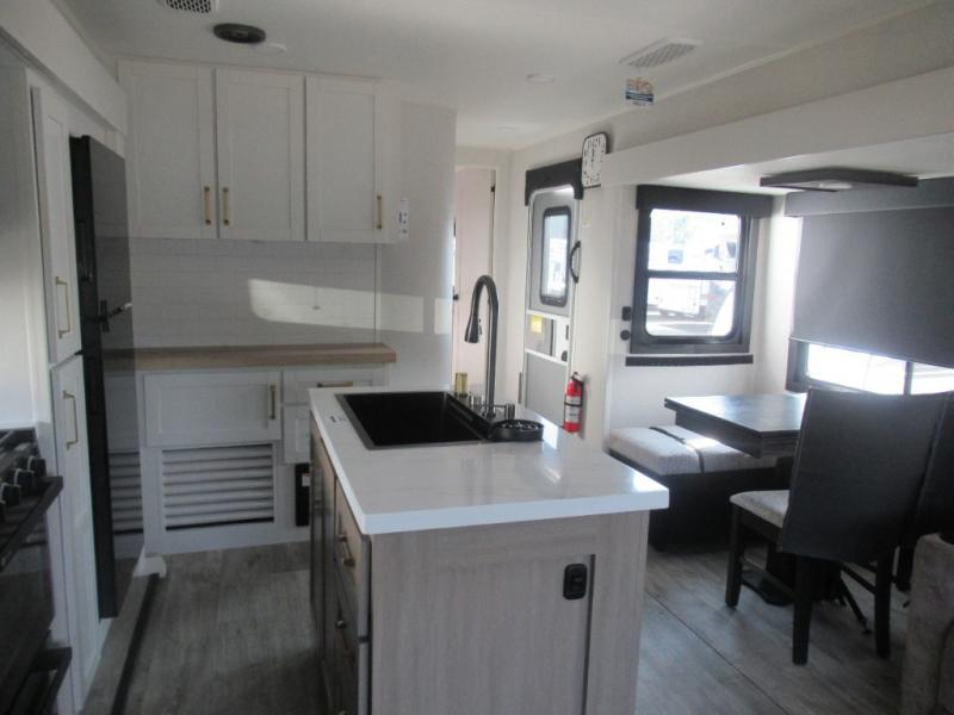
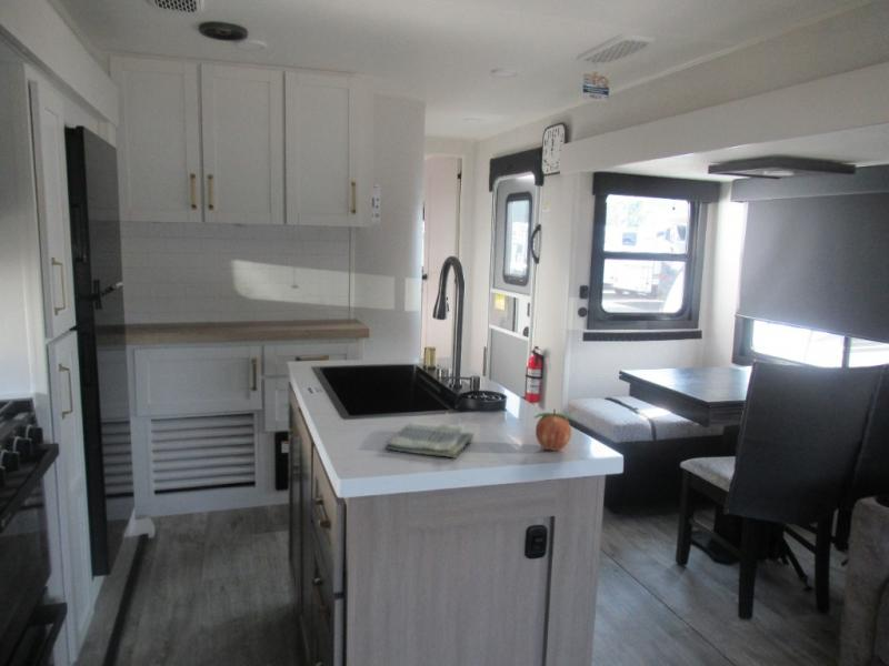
+ fruit (552, 428)
+ dish towel (431, 437)
